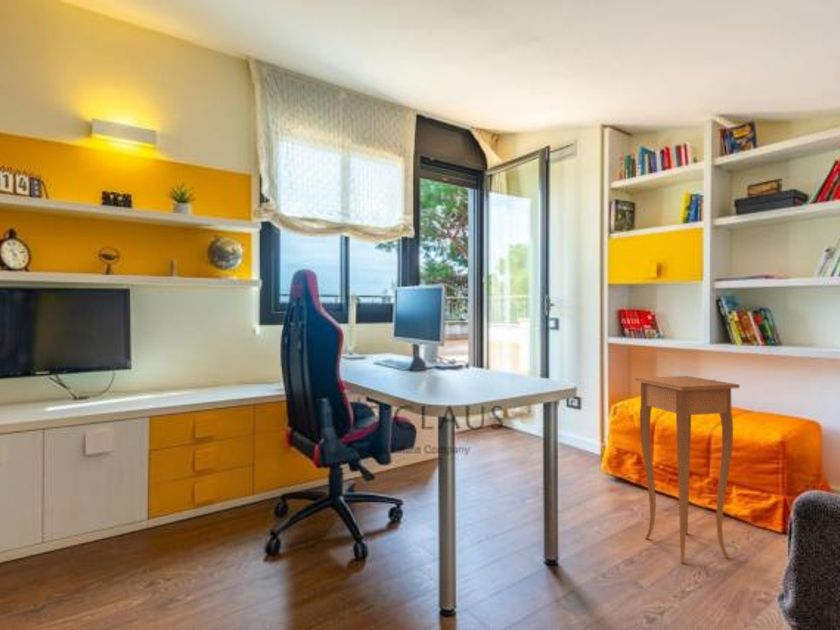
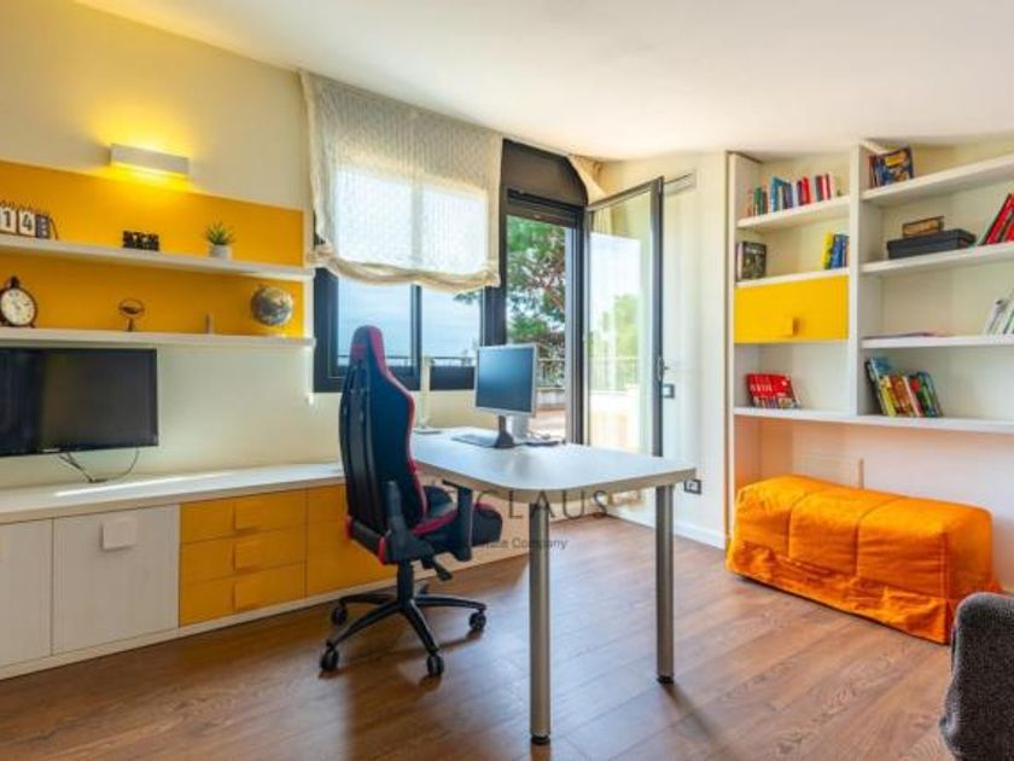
- side table (684, 463)
